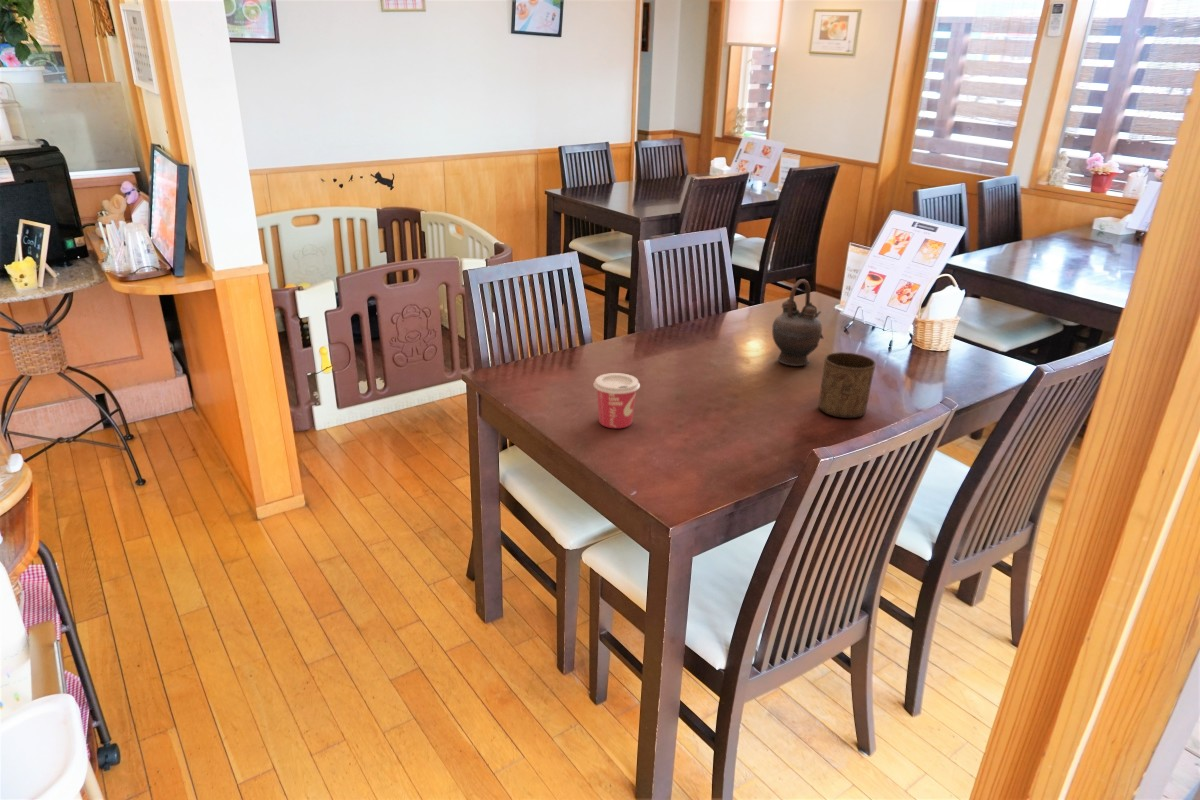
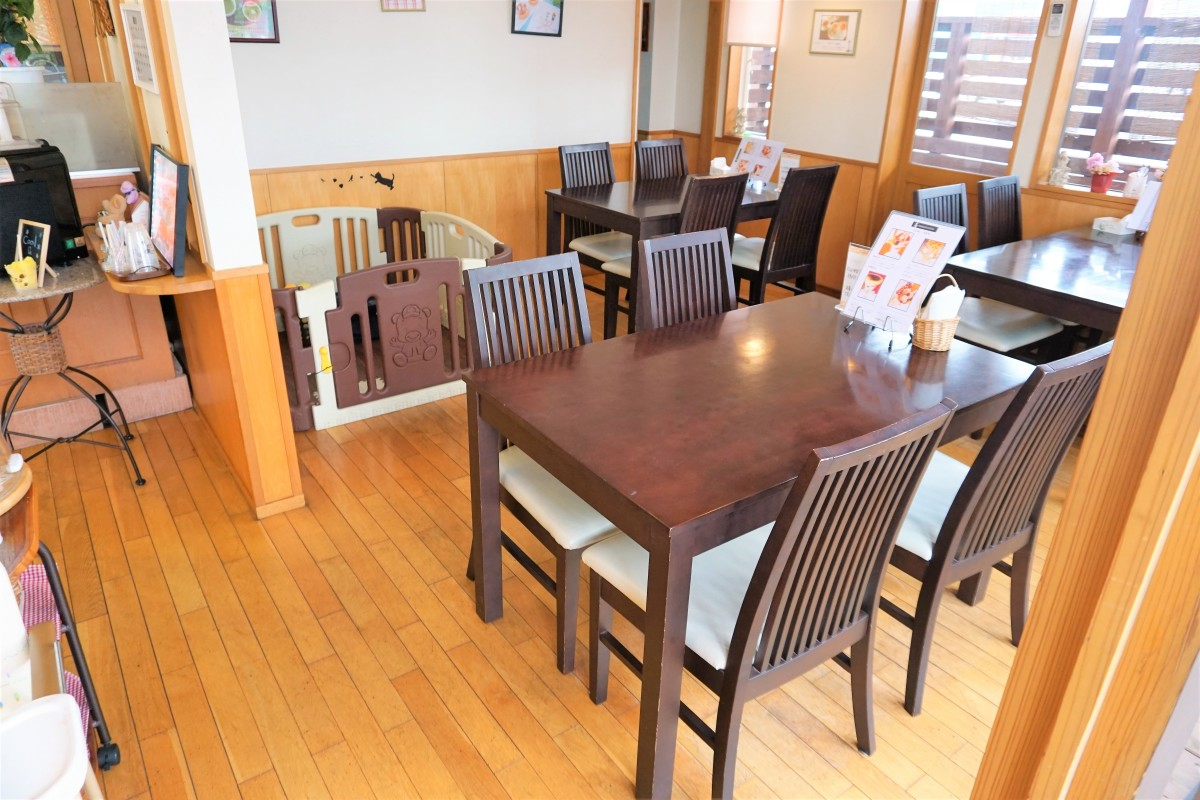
- teapot (801, 321)
- cup (846, 385)
- cup (616, 401)
